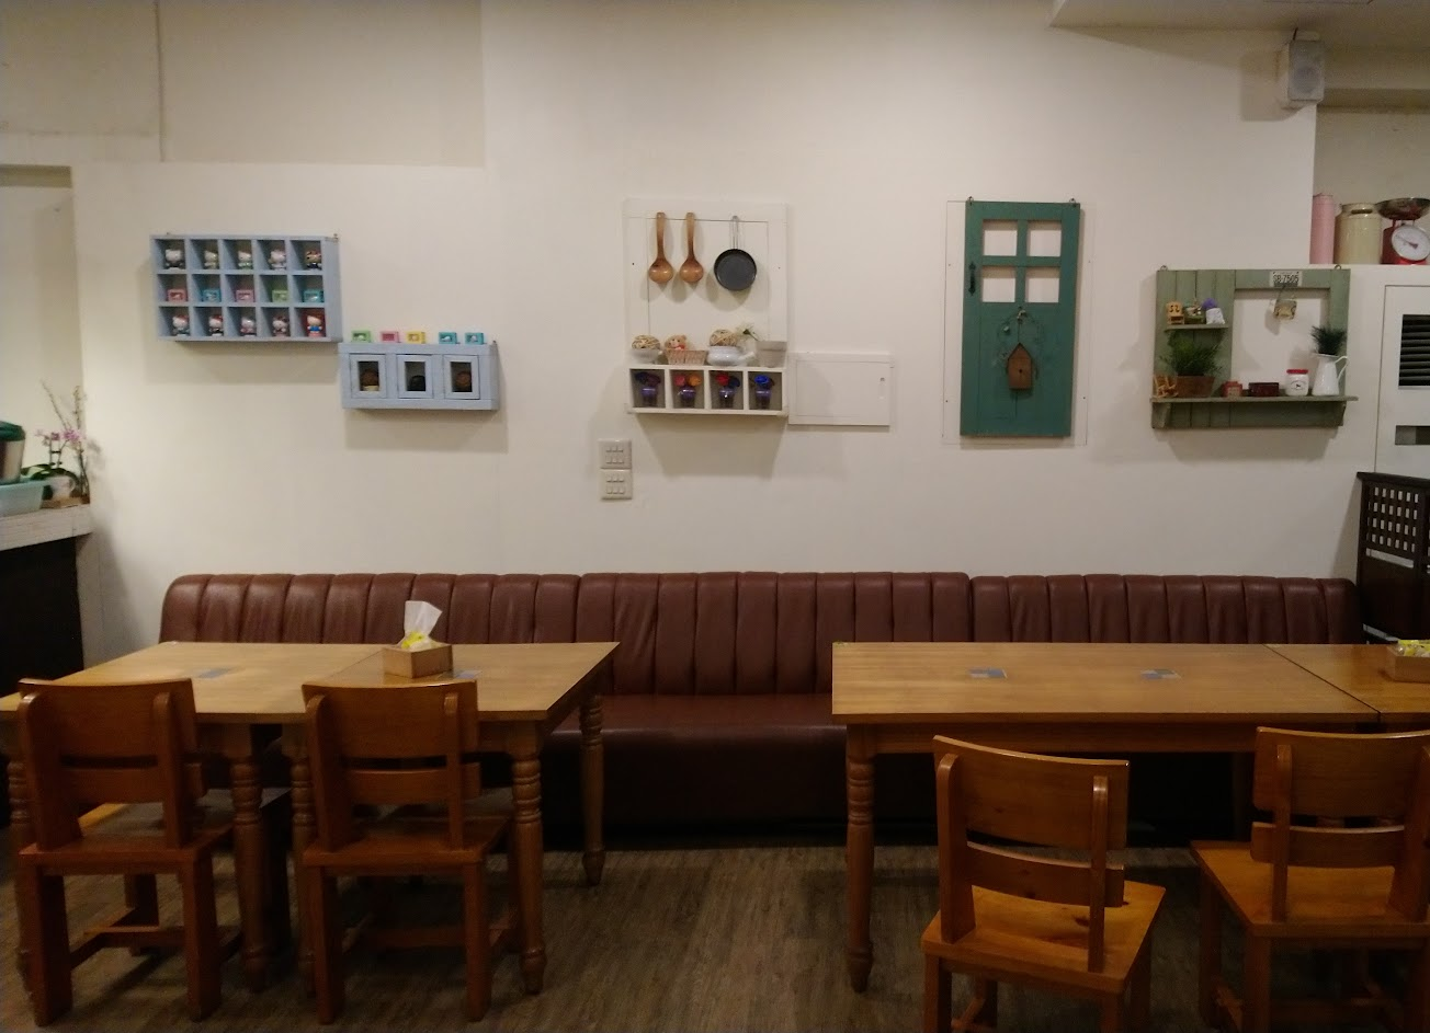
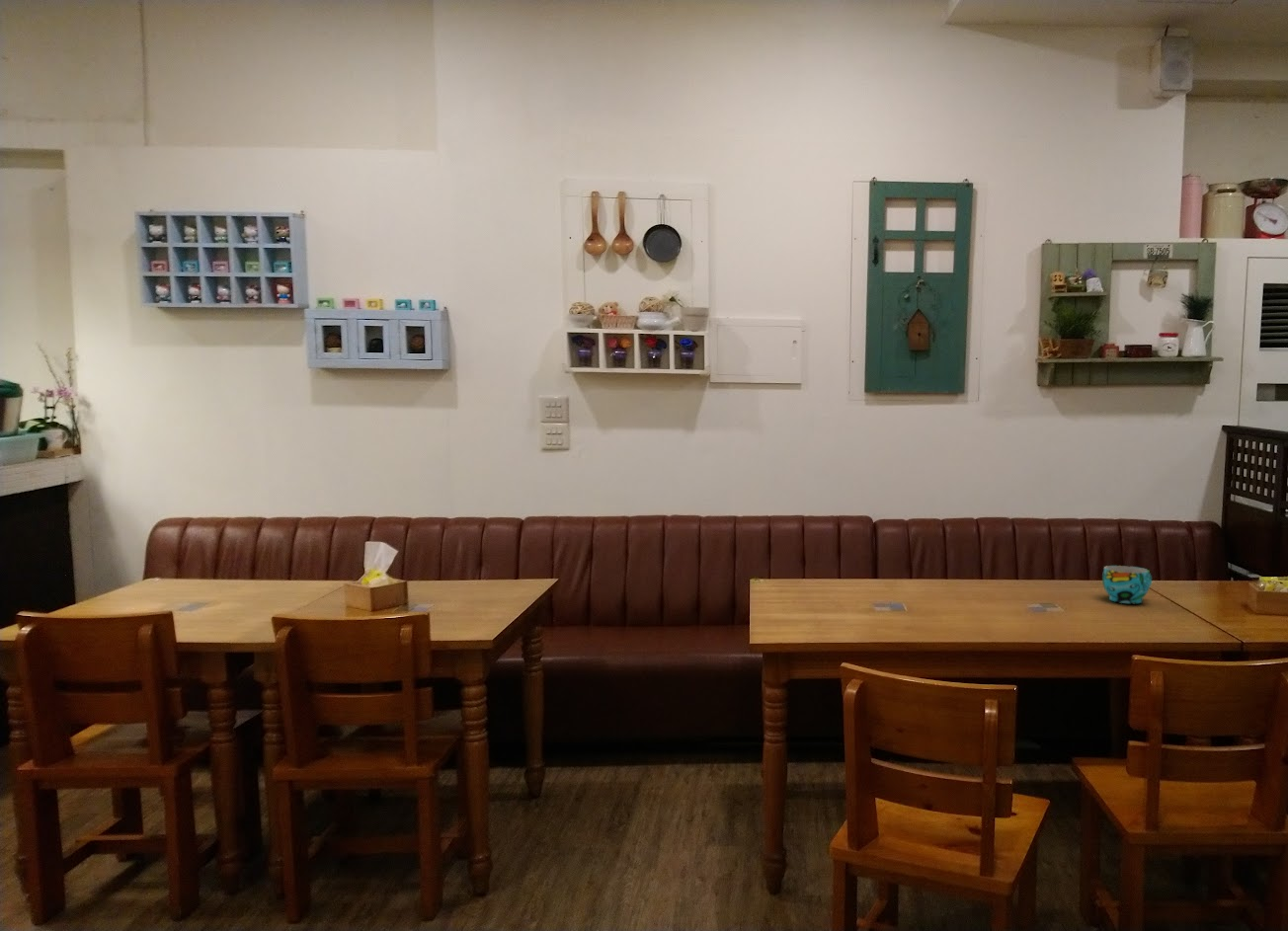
+ cup (1126, 584)
